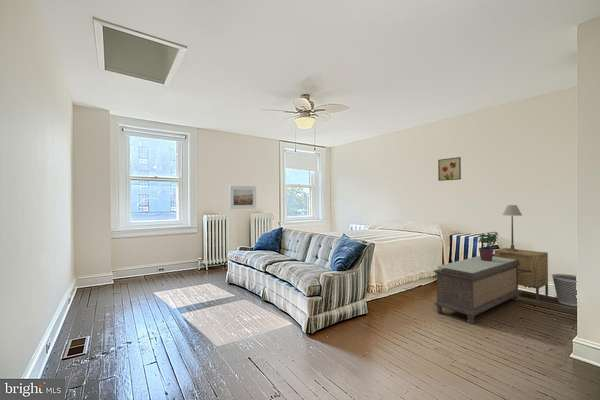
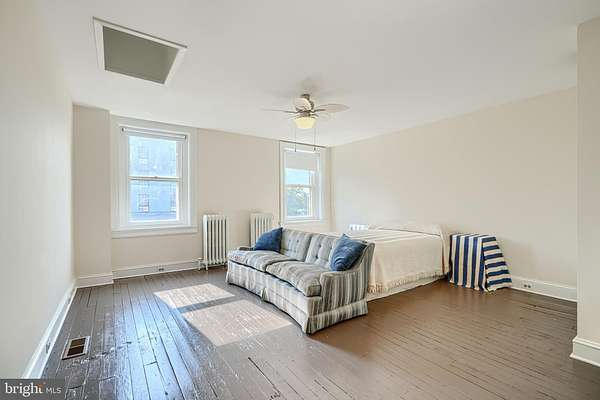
- nightstand (520, 272)
- wastebasket (569, 290)
- bench (479, 284)
- wall art (449, 169)
- potted plant (487, 245)
- table lamp (512, 227)
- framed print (243, 197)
